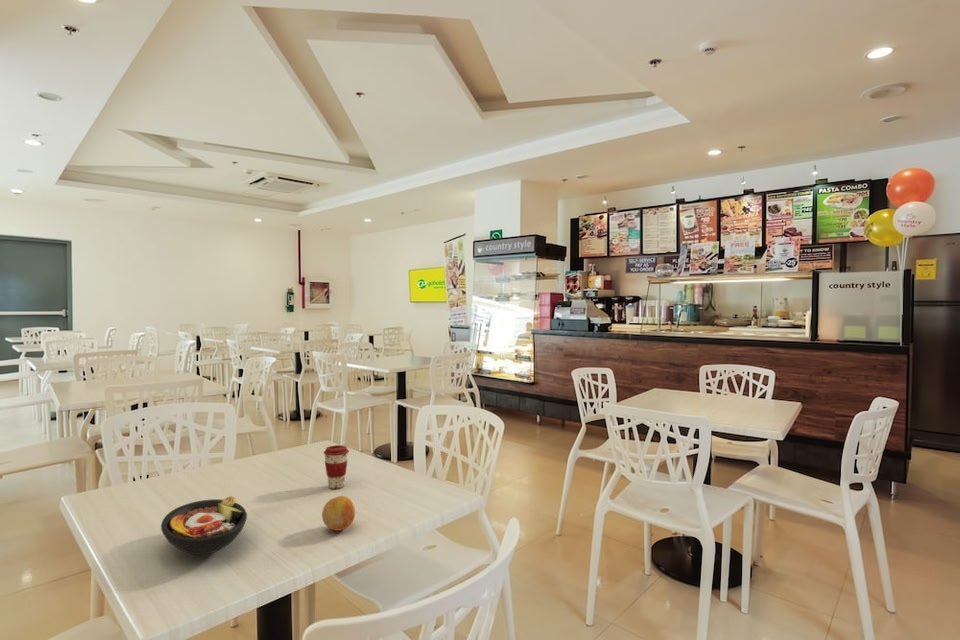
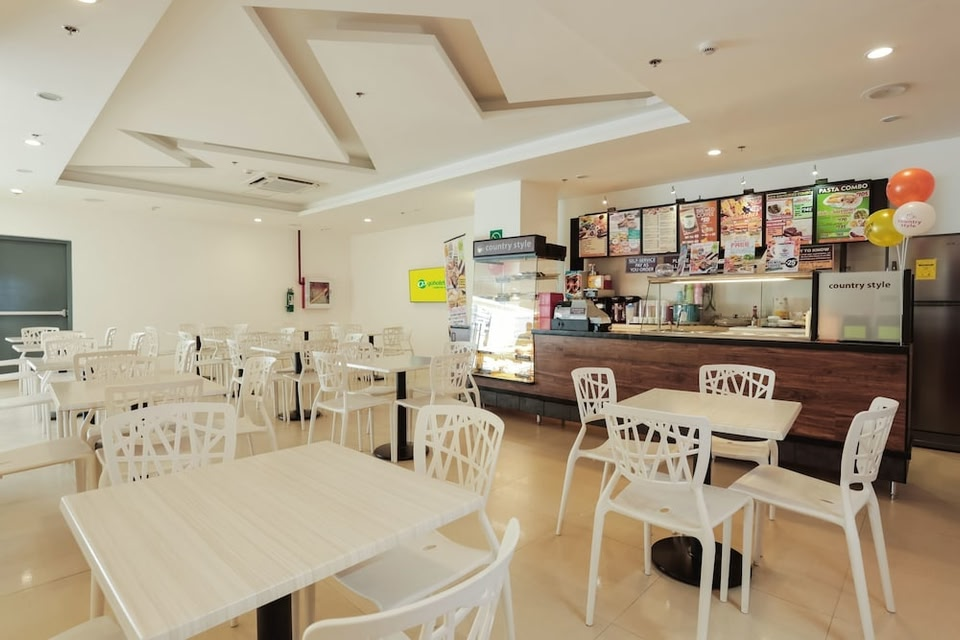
- fruit (338, 513)
- coffee cup (336, 466)
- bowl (205, 527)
